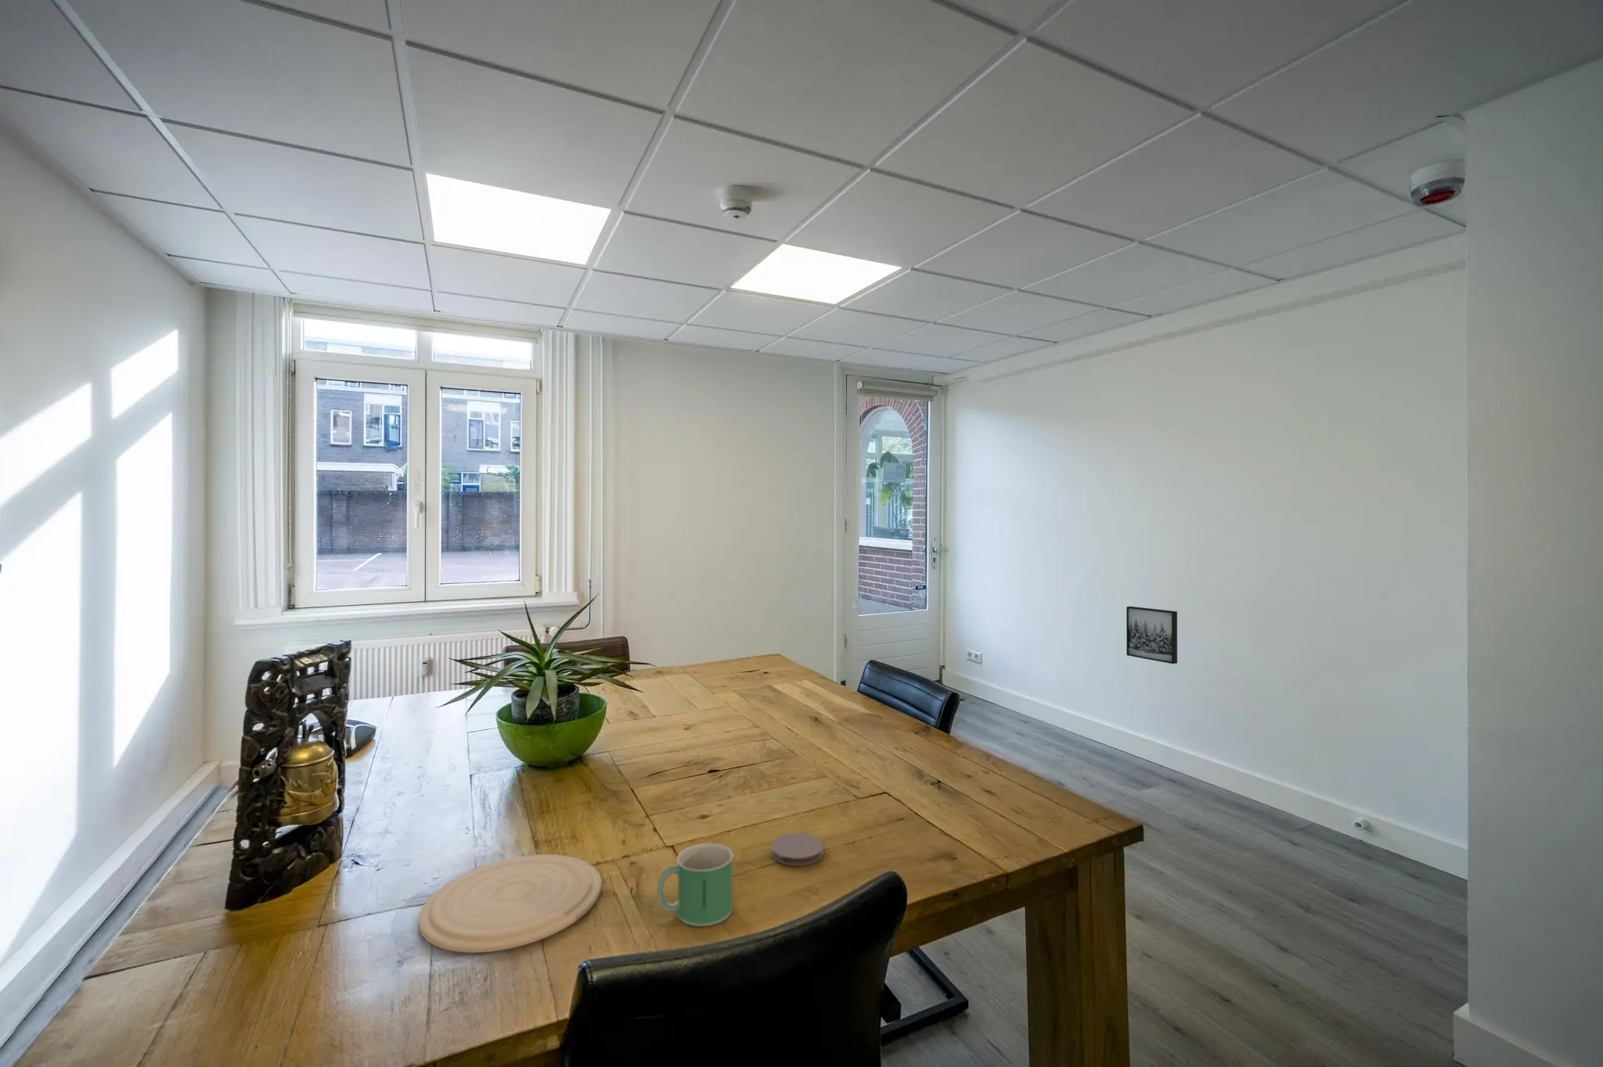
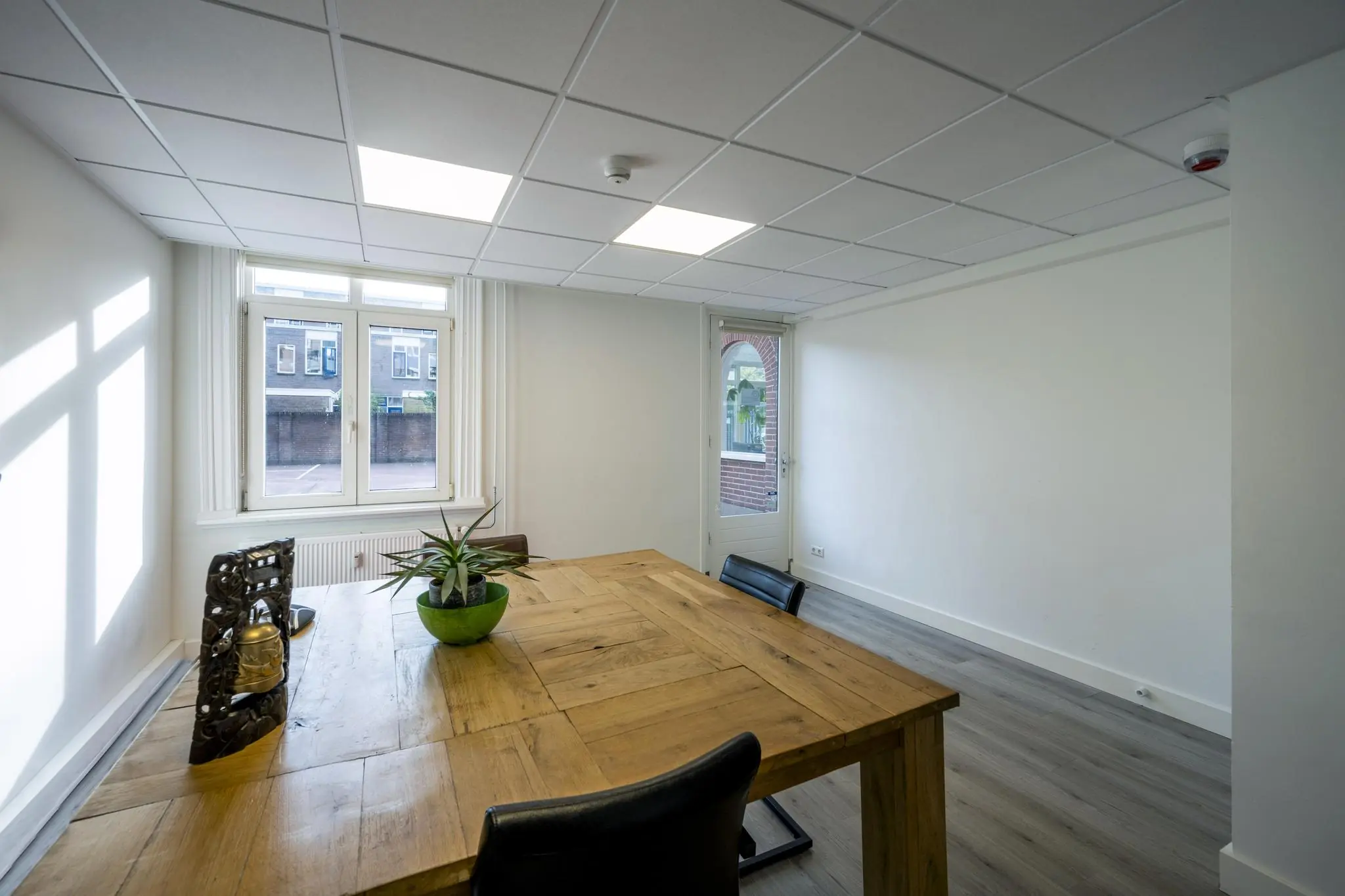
- coaster (797, 848)
- wall art (1150, 634)
- plate (514, 896)
- mug (695, 884)
